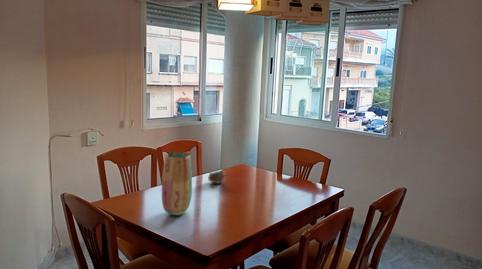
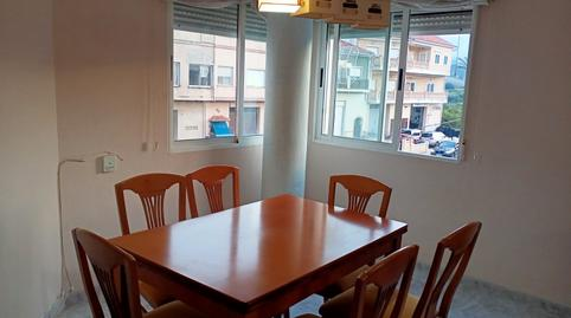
- vase (177, 184)
- cup (217, 175)
